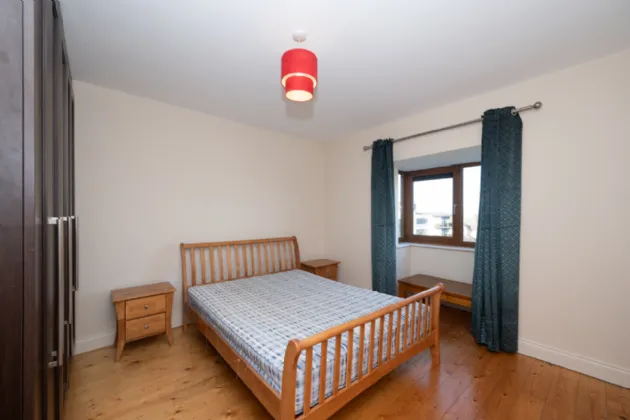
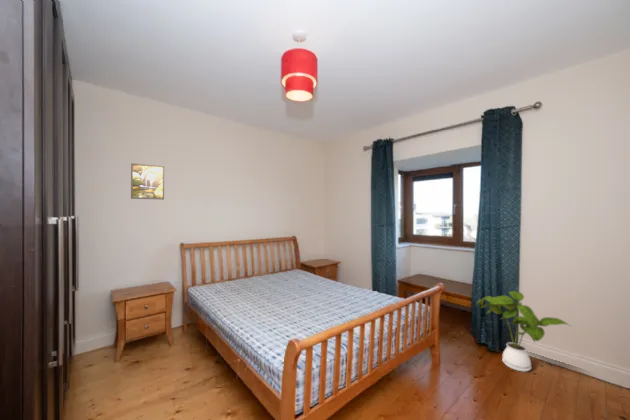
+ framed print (148, 182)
+ house plant (520, 332)
